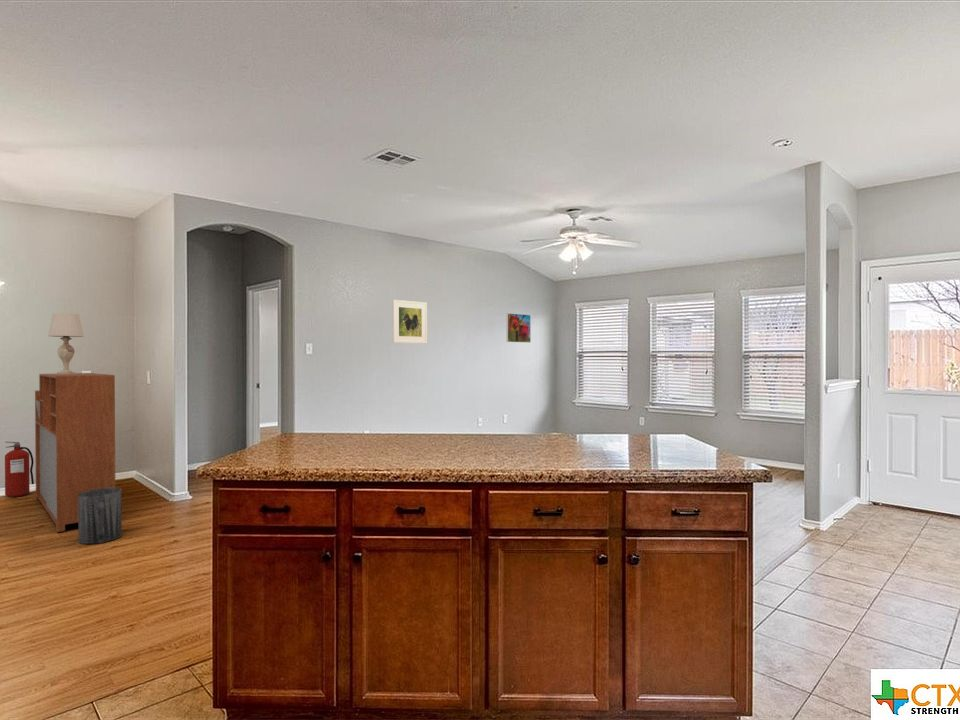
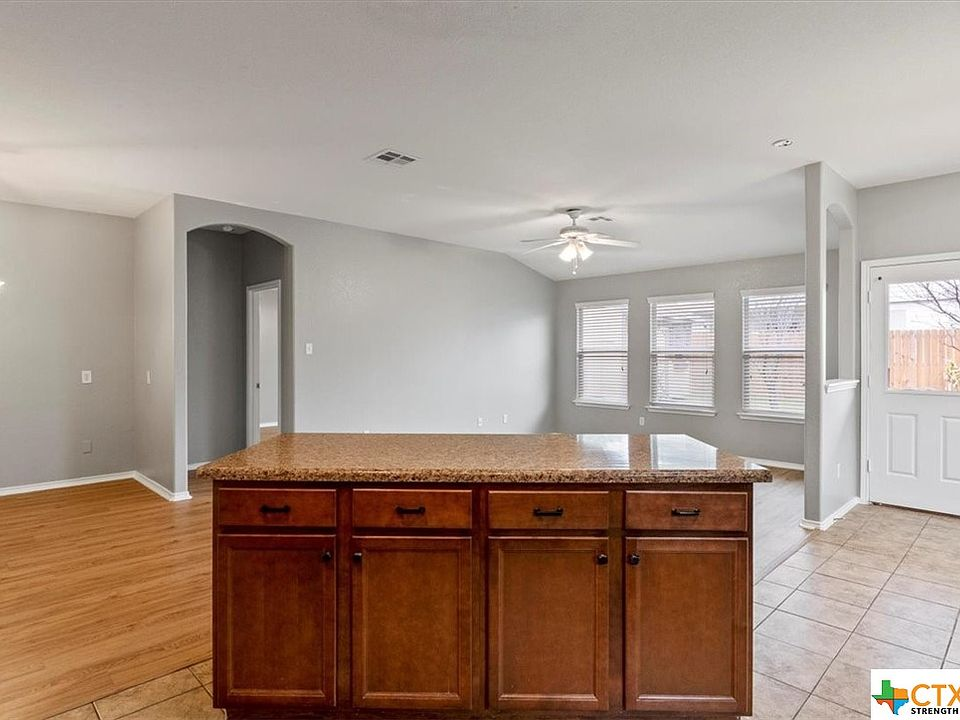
- fire extinguisher (19, 467)
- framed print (410, 322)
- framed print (518, 328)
- storage cabinet (72, 442)
- trash can (100, 515)
- table lamp (66, 343)
